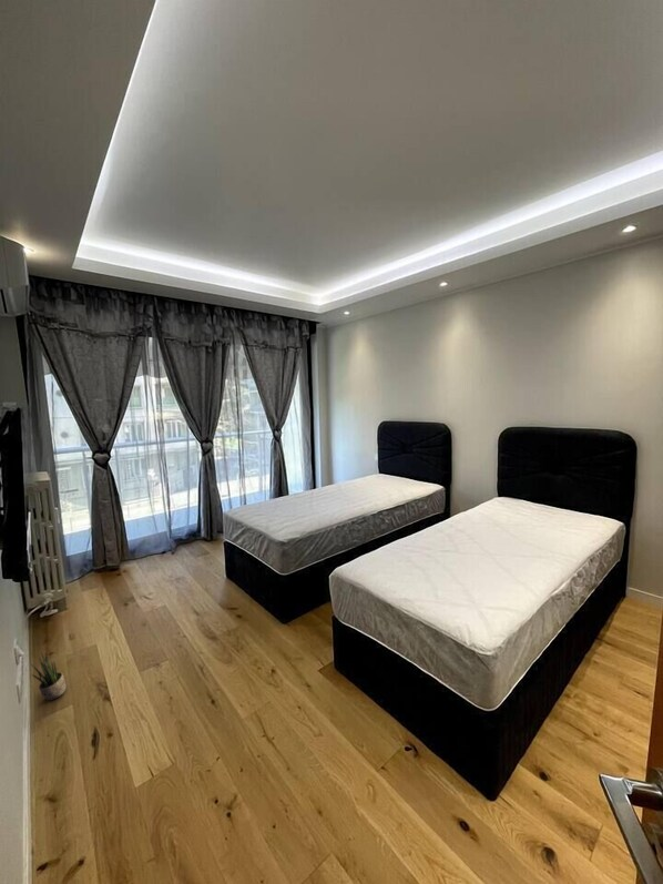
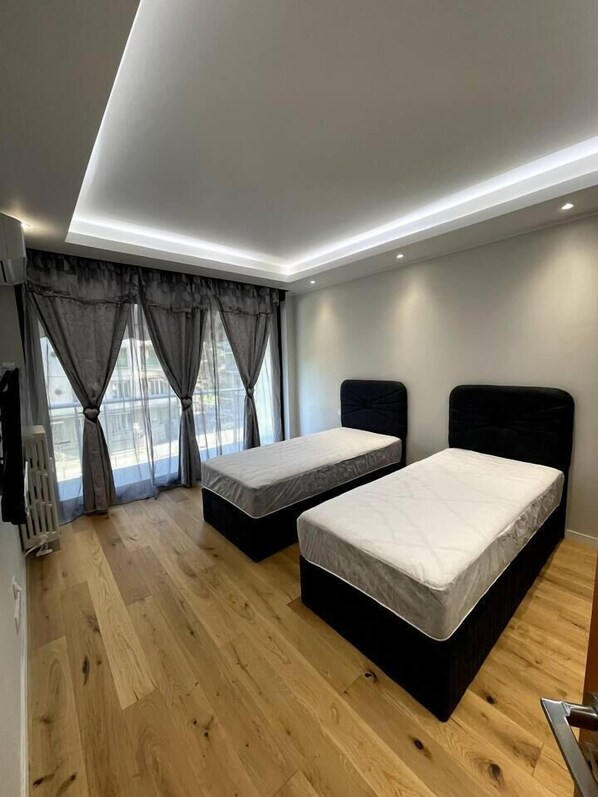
- potted plant (48, 673)
